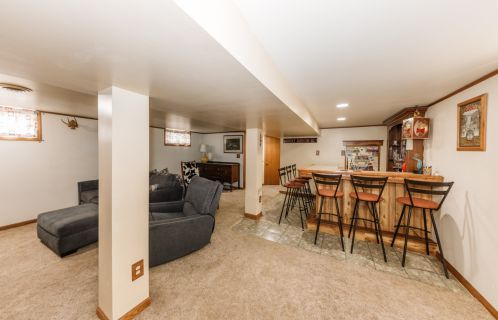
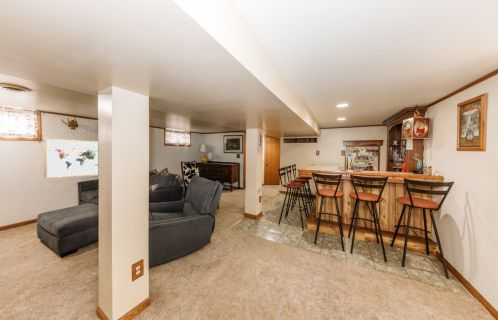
+ wall art (79, 158)
